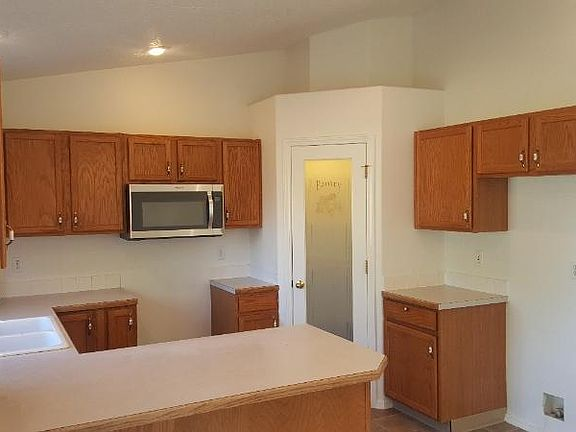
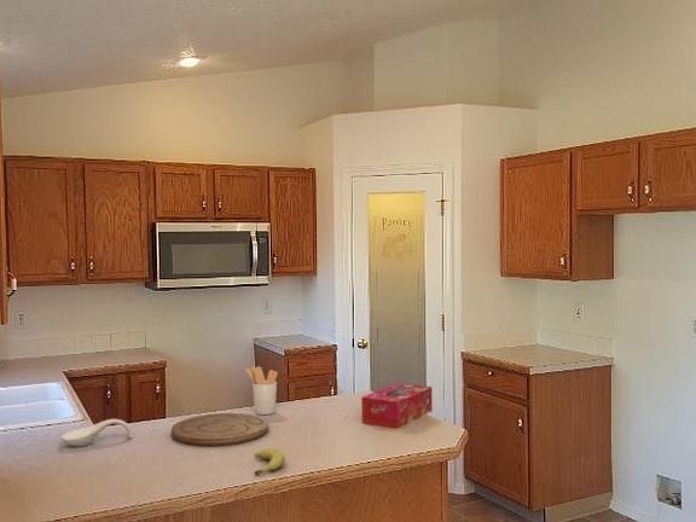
+ fruit (268, 458)
+ tissue box (398, 404)
+ cutting board (220, 428)
+ spoon rest (97, 431)
+ utensil holder (261, 389)
